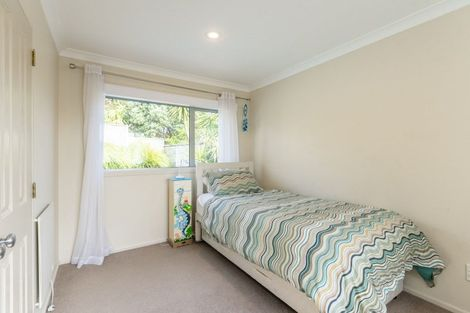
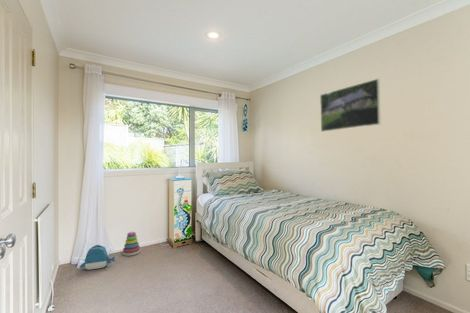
+ backpack (98, 255)
+ stacking toy (131, 242)
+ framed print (347, 108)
